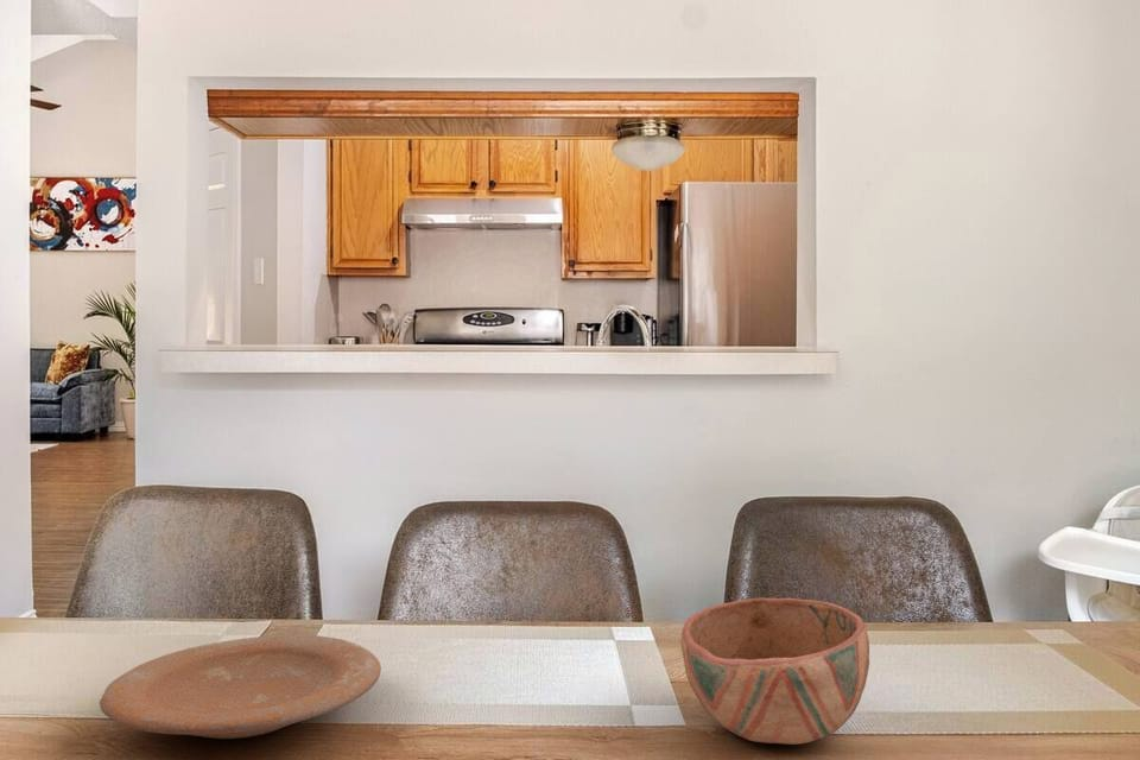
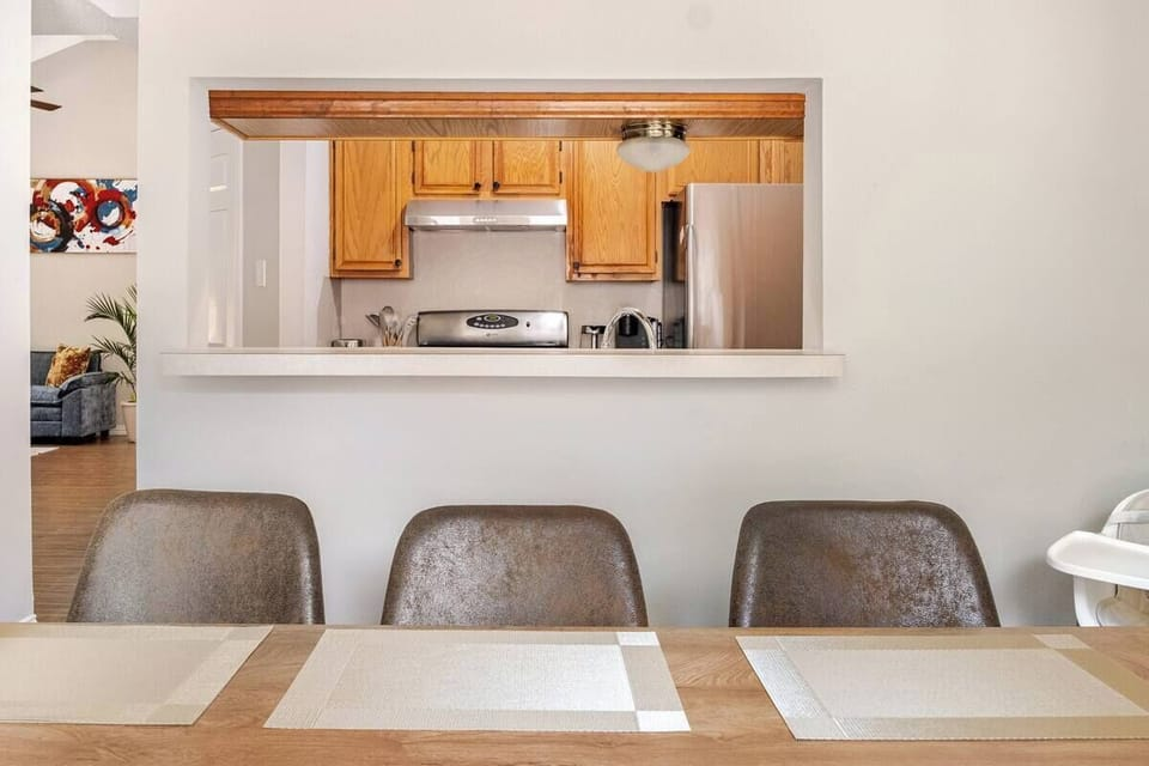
- bowl (773, 671)
- plate (247, 694)
